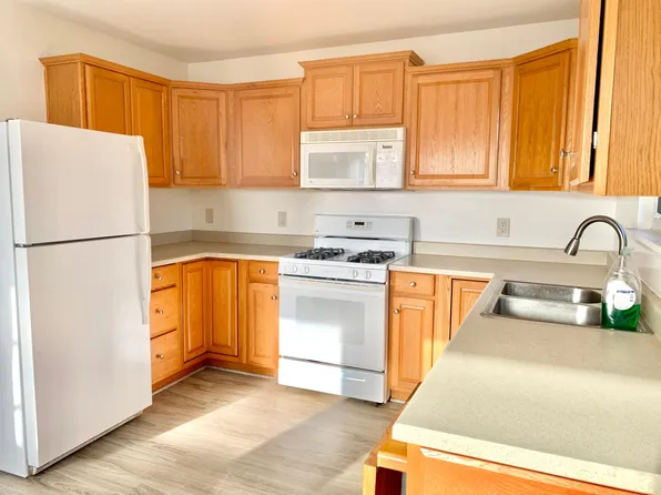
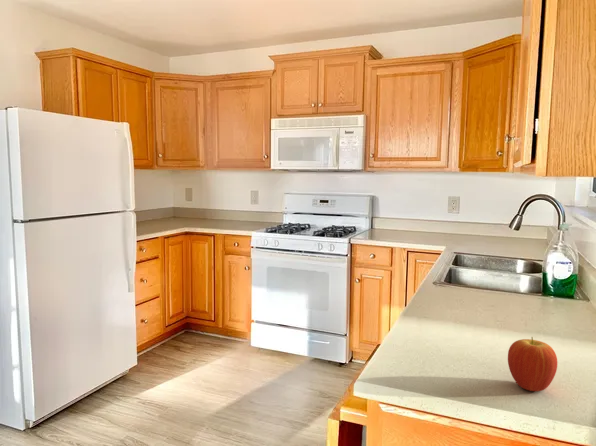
+ fruit (532, 362)
